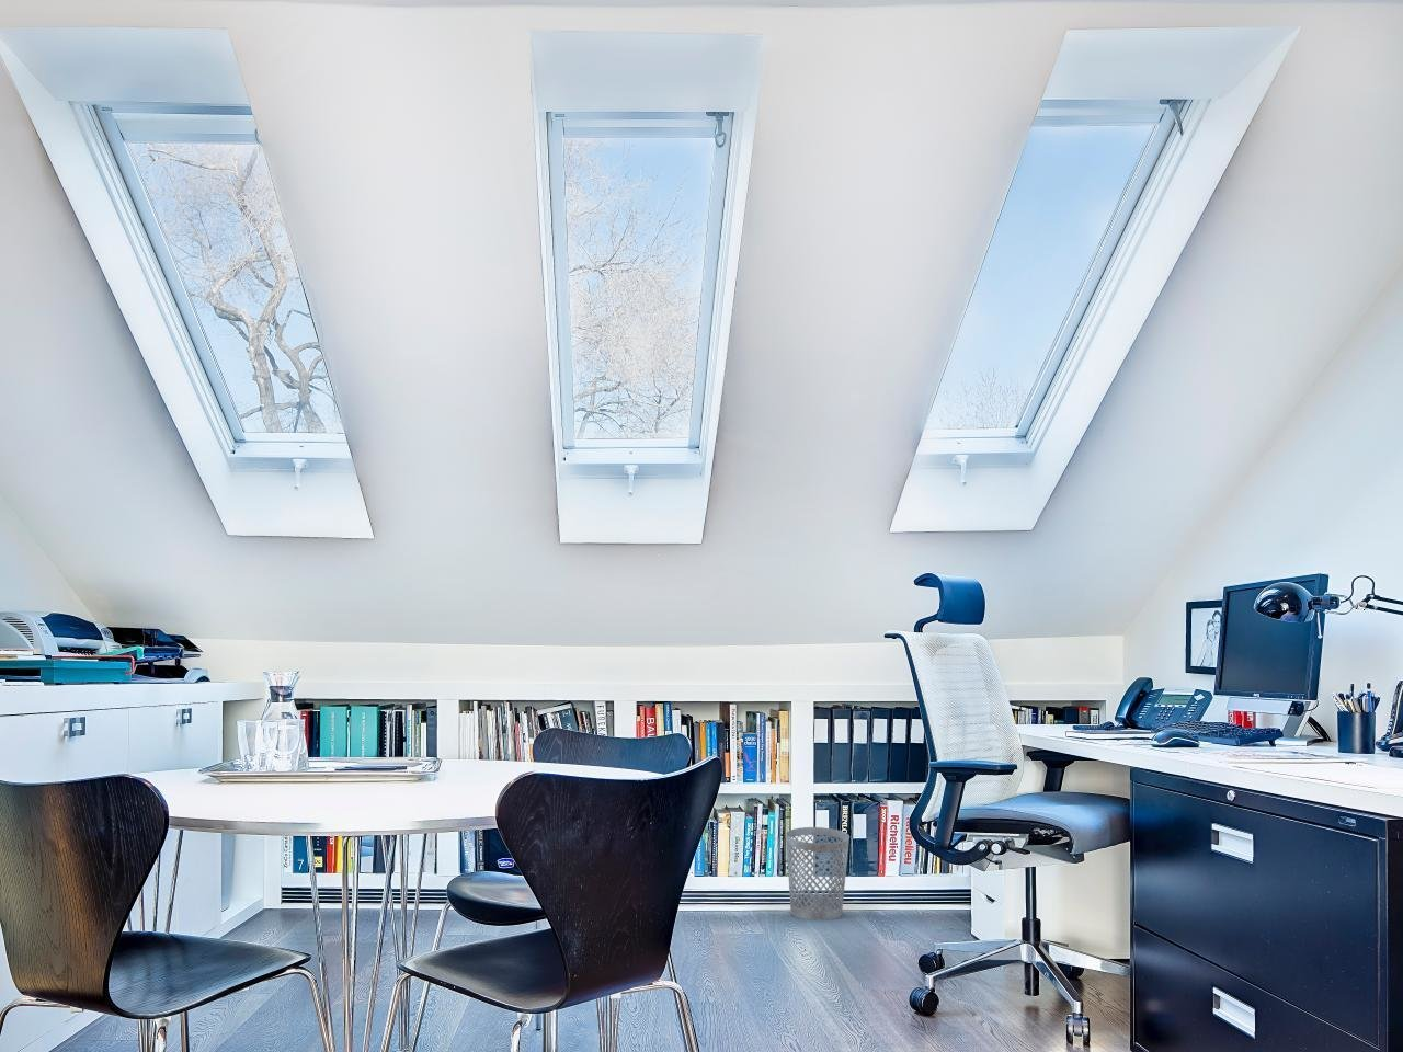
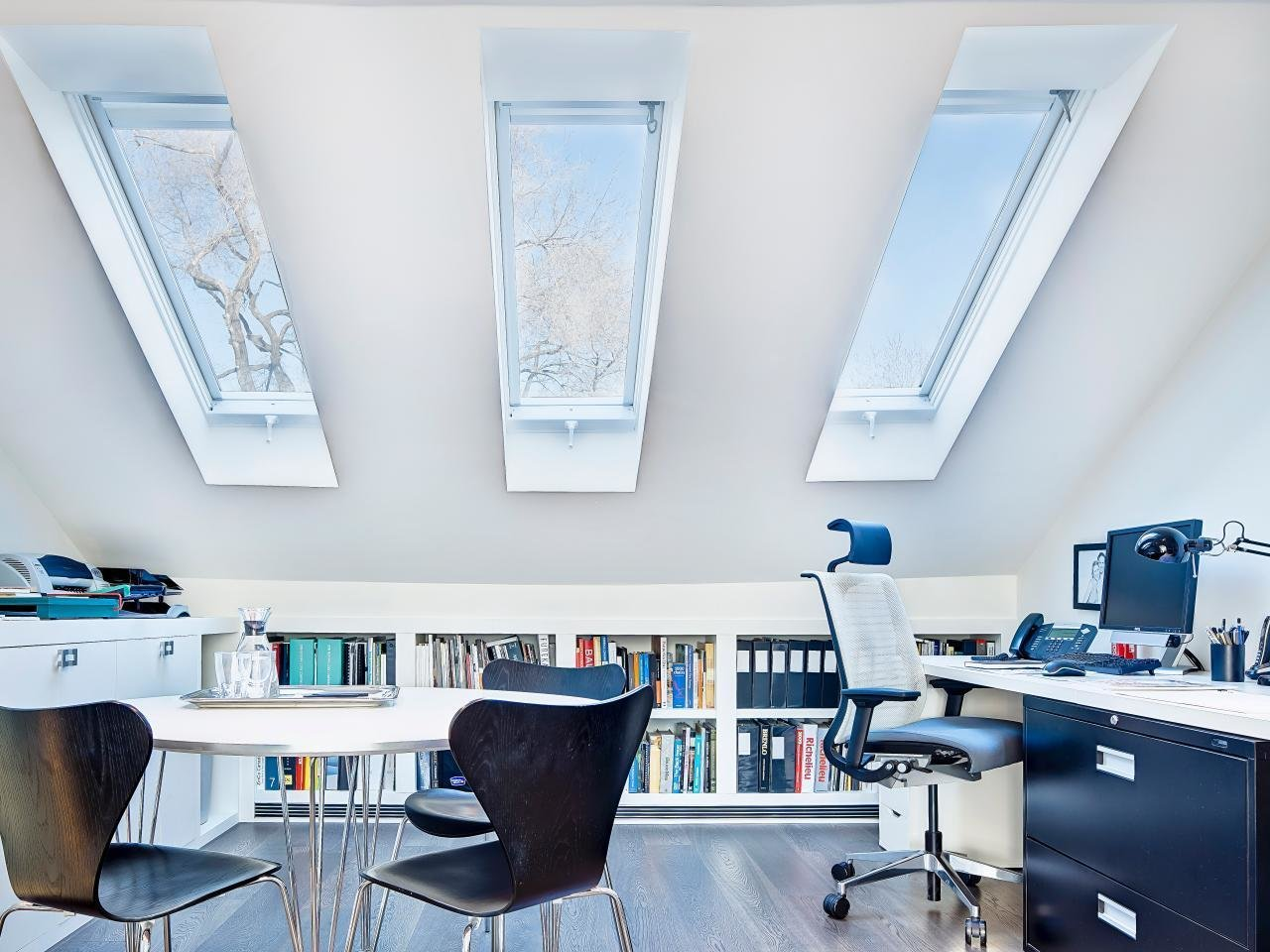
- wastebasket (815, 874)
